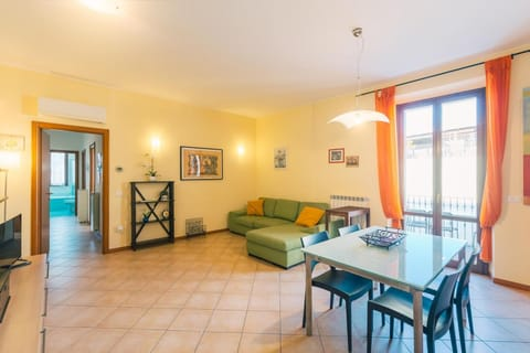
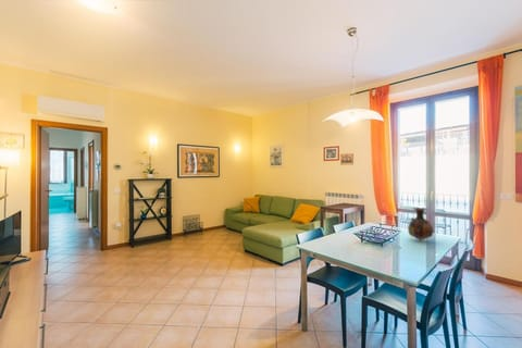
+ vase (420, 224)
